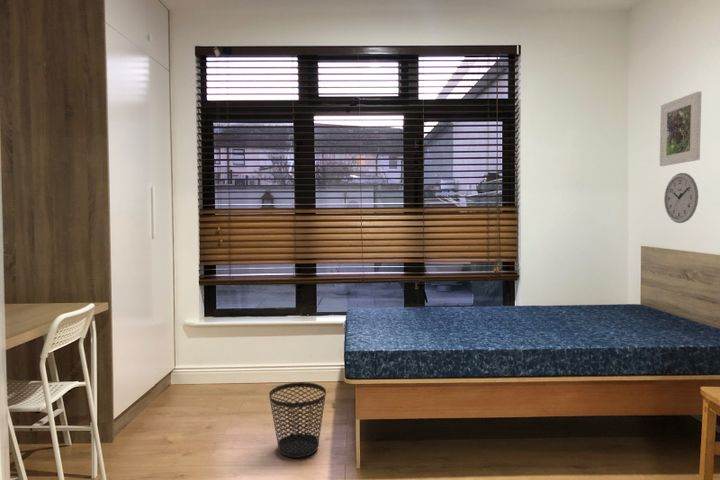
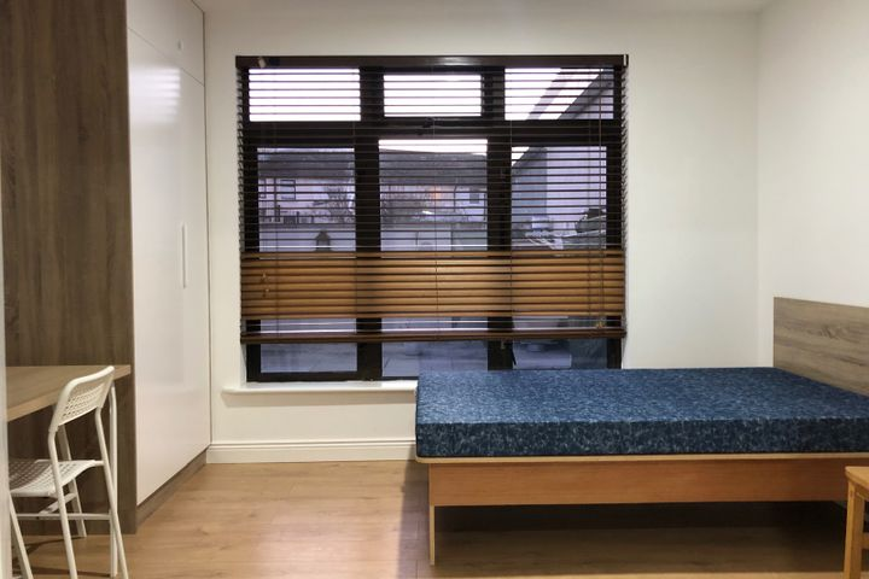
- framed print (679, 131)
- wastebasket (297, 420)
- wall clock (679, 198)
